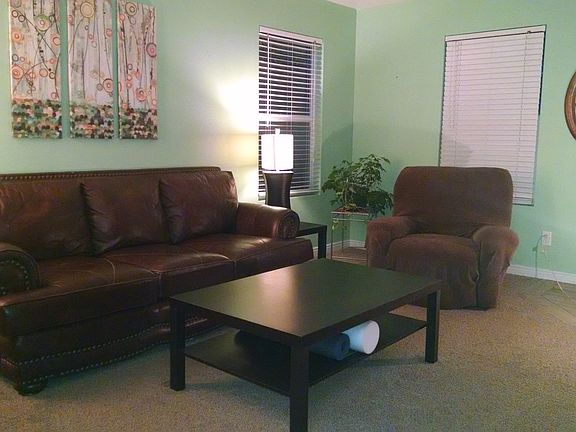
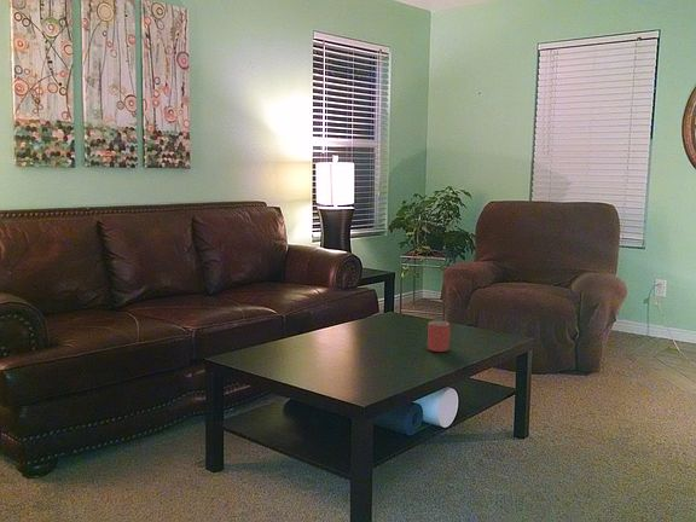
+ mug (440, 335)
